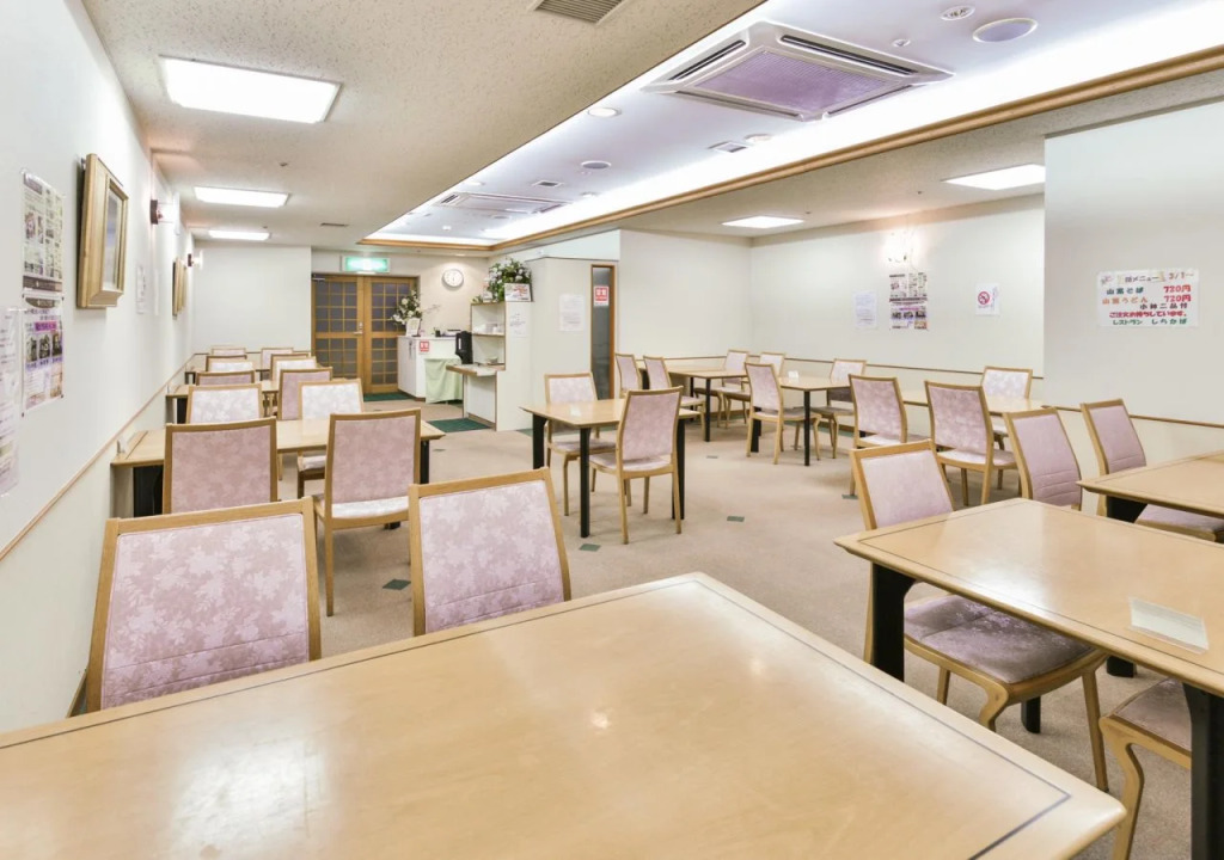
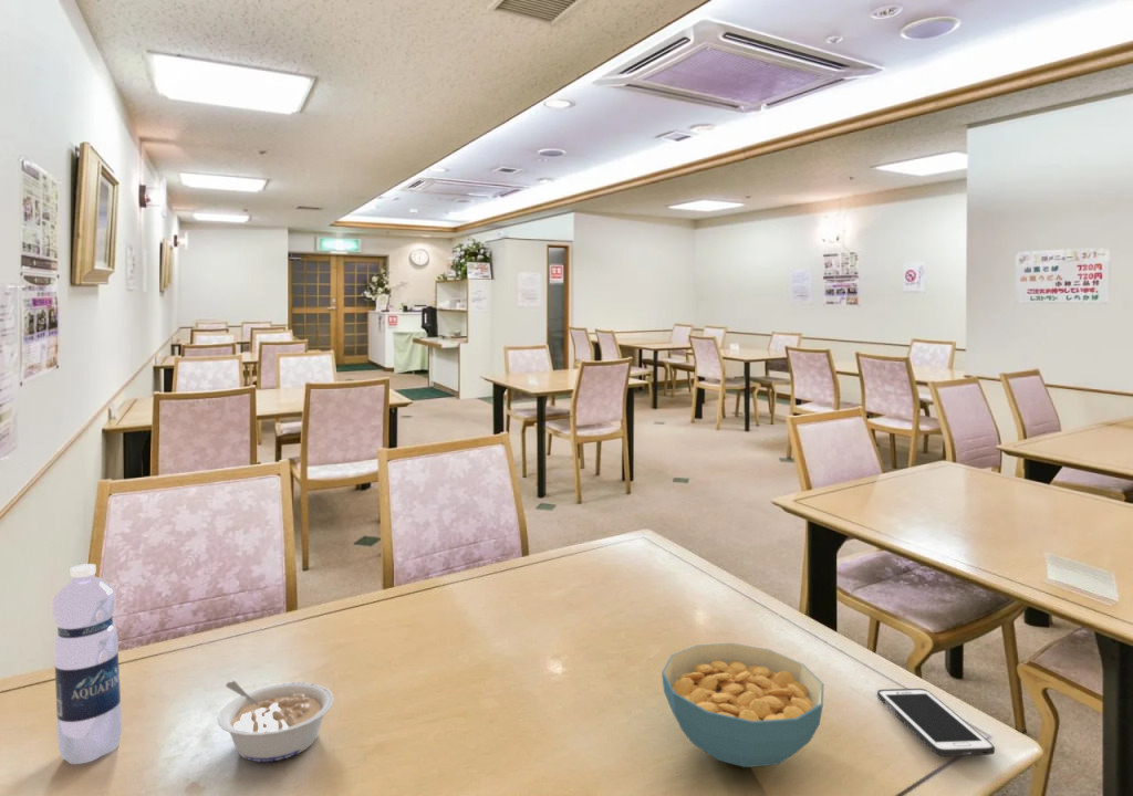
+ legume (272, 721)
+ water bottle (86, 659)
+ cell phone (931, 720)
+ cereal bowl (740, 714)
